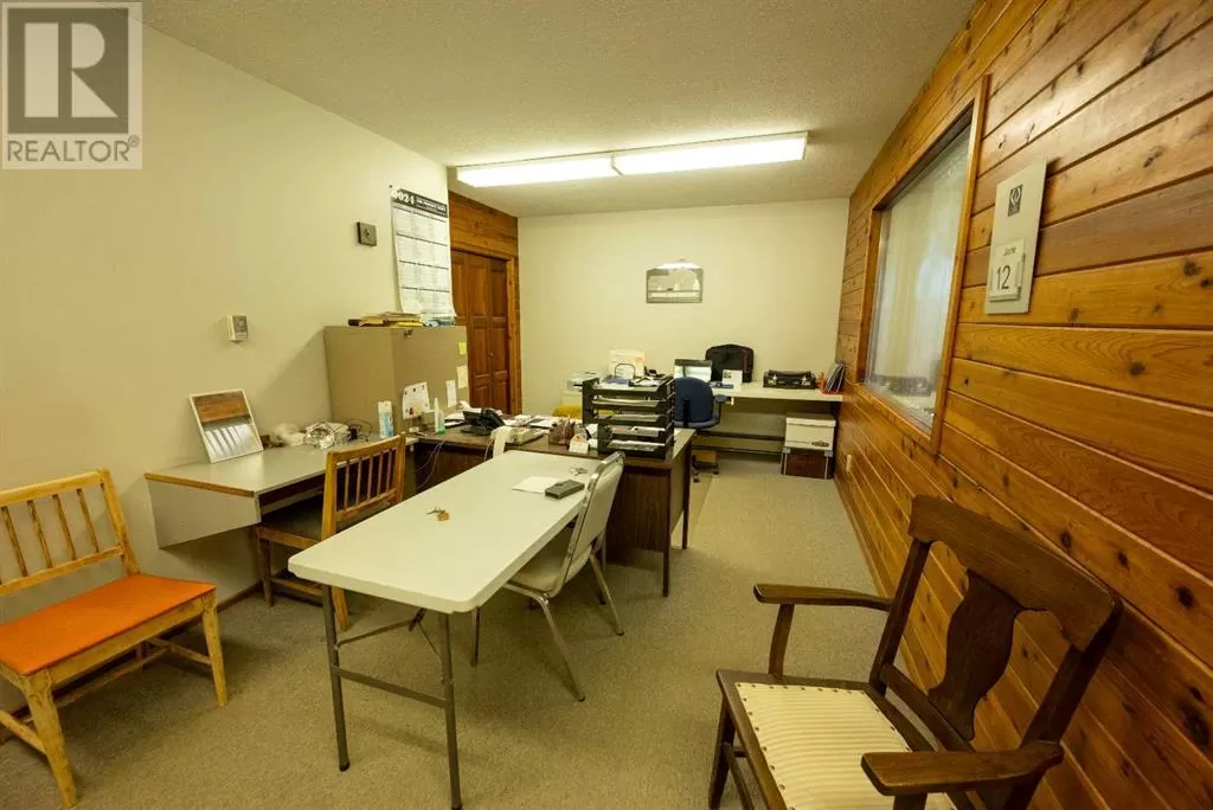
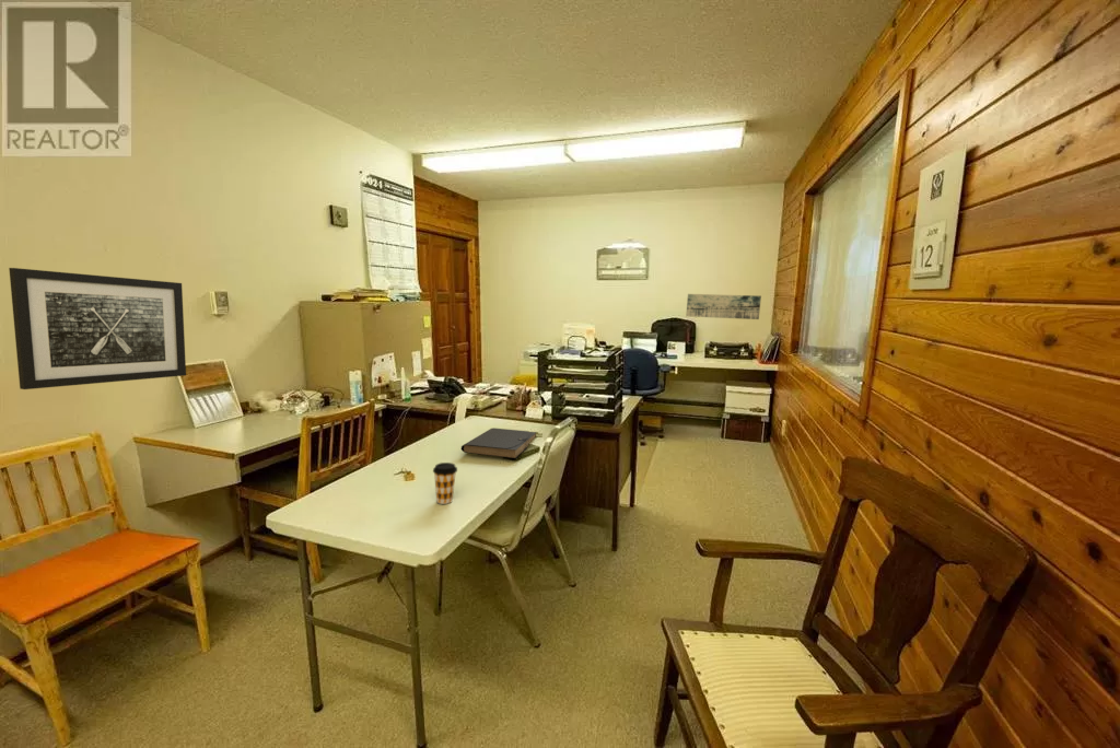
+ wall art (110, 329)
+ wall art (722, 306)
+ file folder (501, 441)
+ coffee cup (444, 483)
